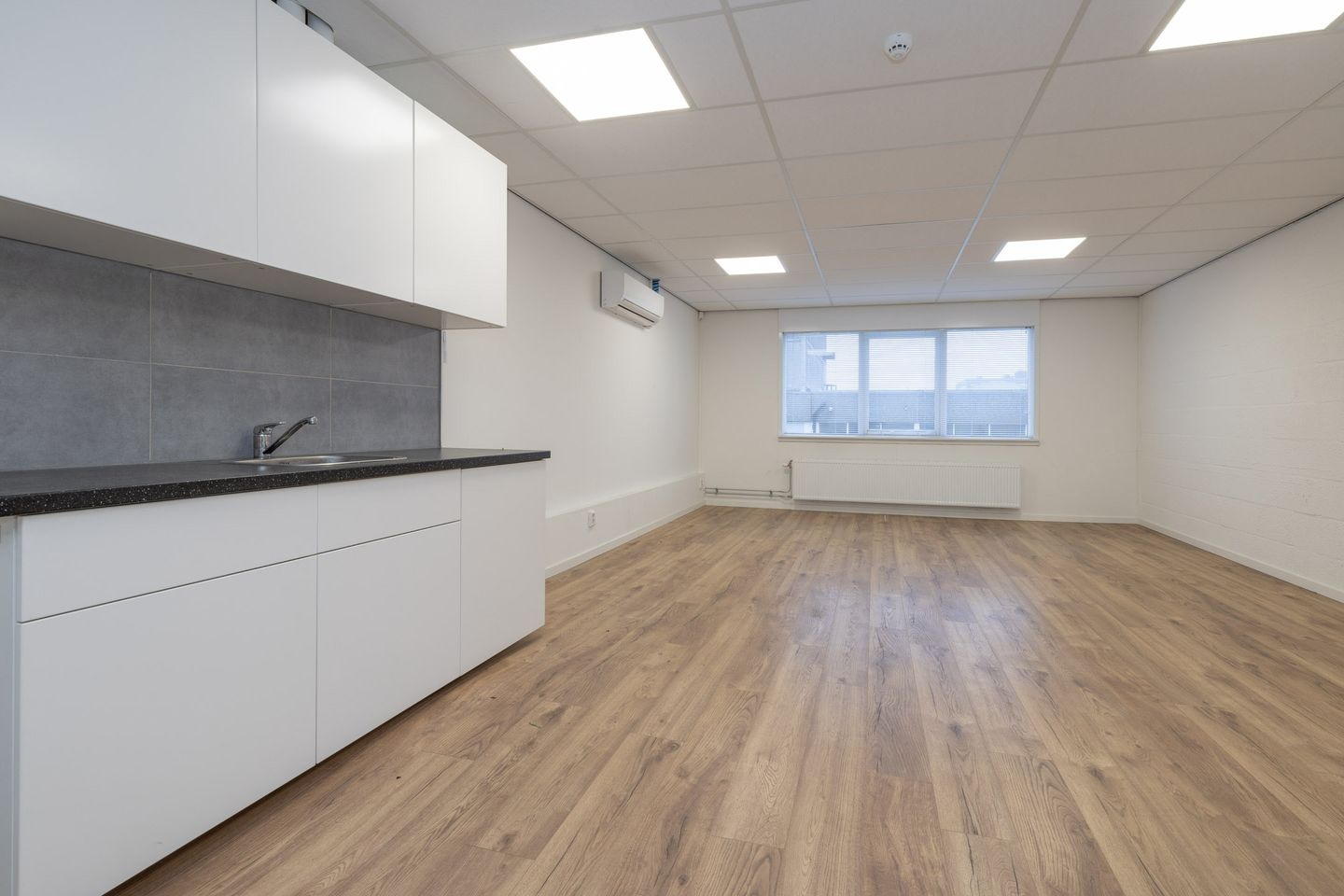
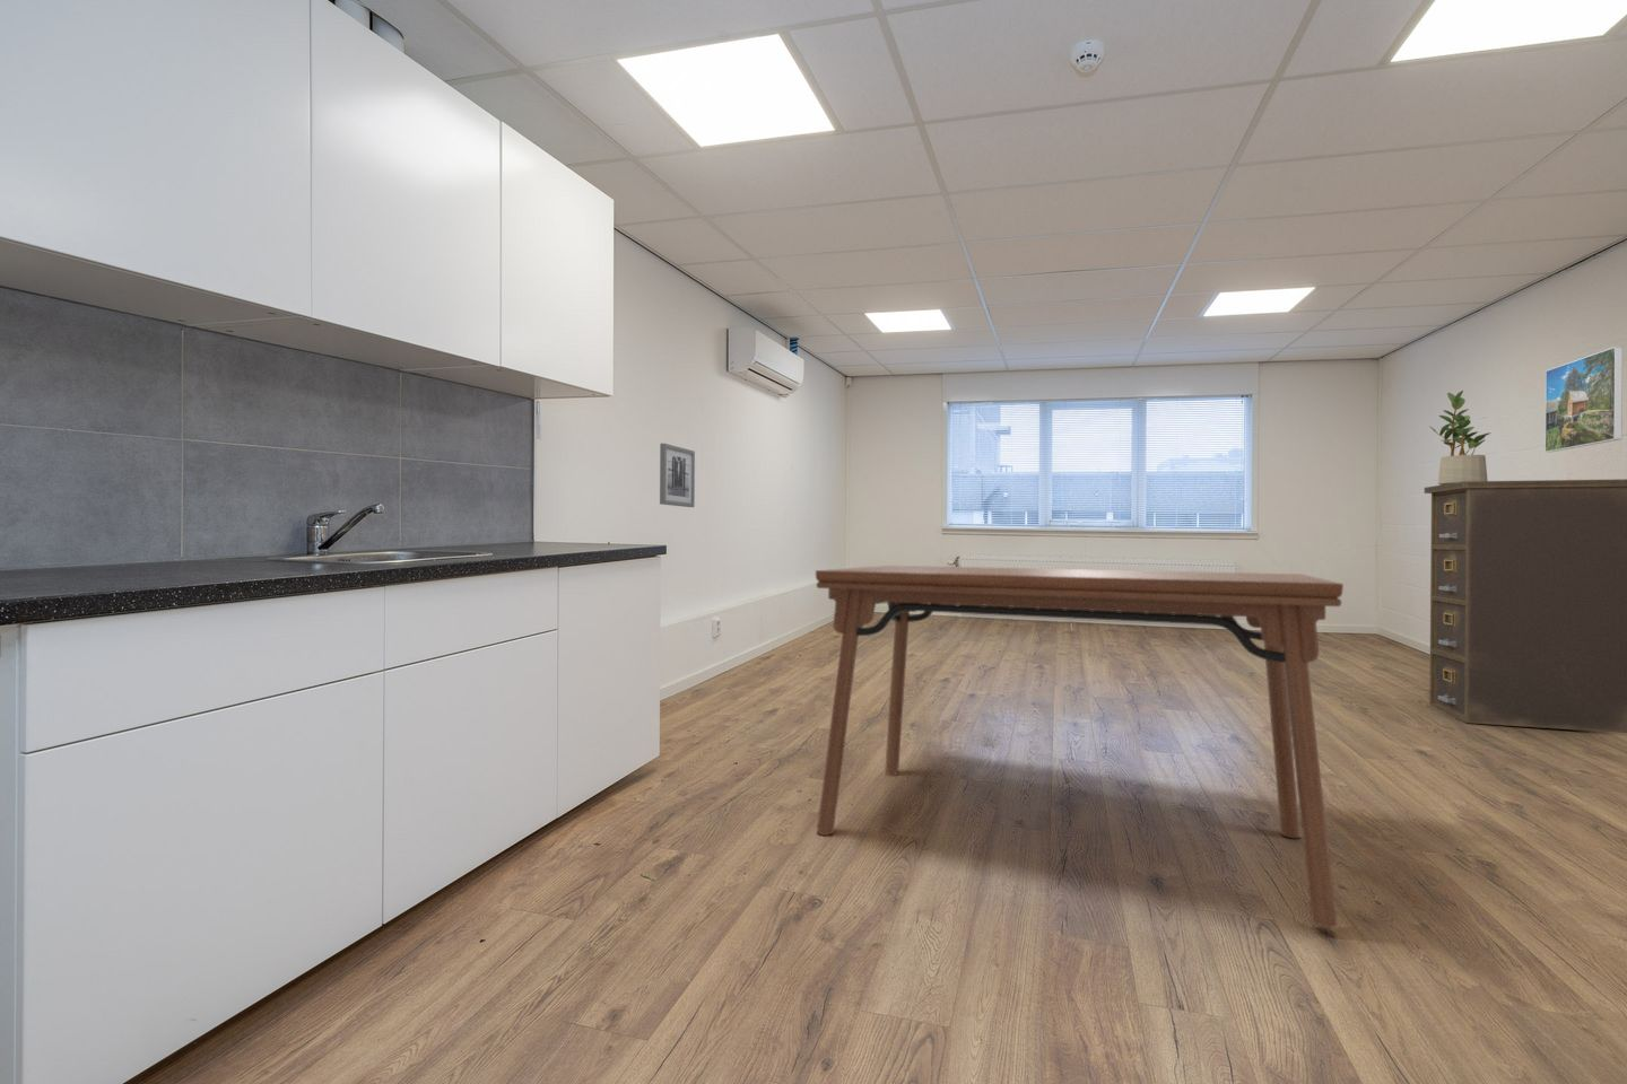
+ dining table (1073, 618)
+ wall art (678, 477)
+ filing cabinet (1524, 601)
+ potted plant (1465, 436)
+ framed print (1581, 402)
